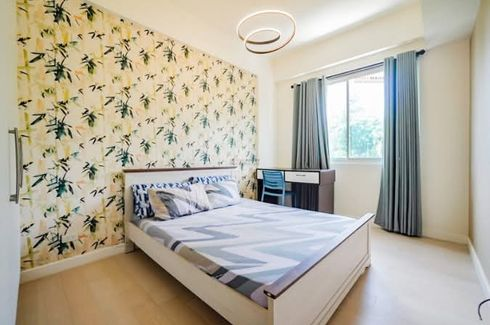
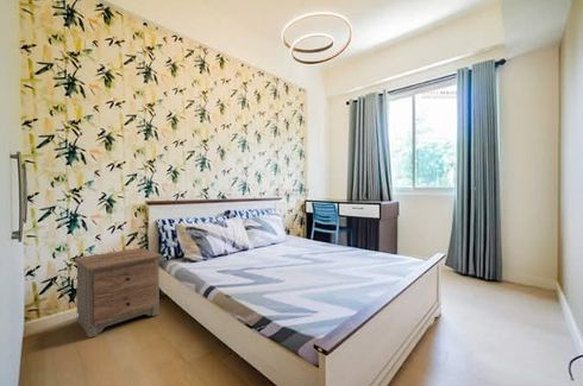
+ nightstand (119, 286)
